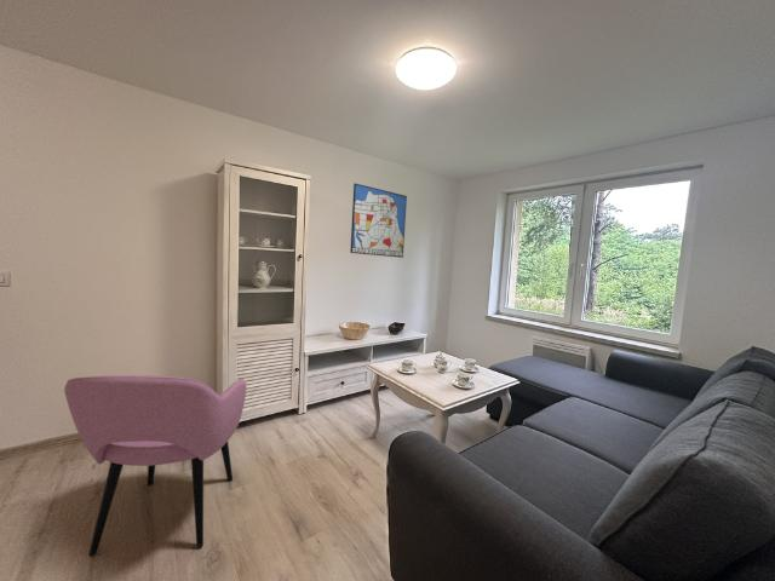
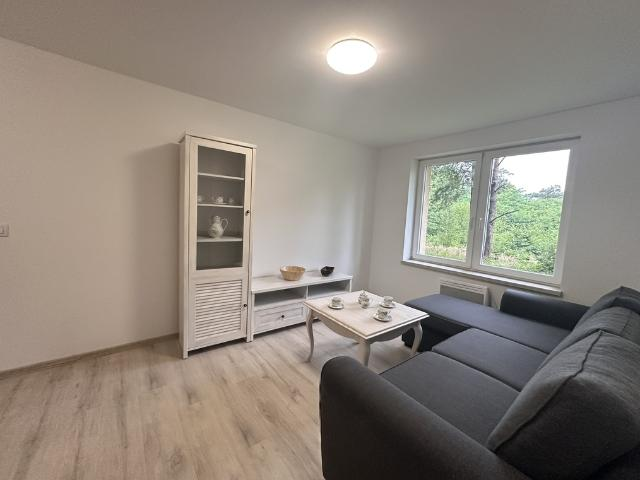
- armchair (167, 438)
- wall art (379, 223)
